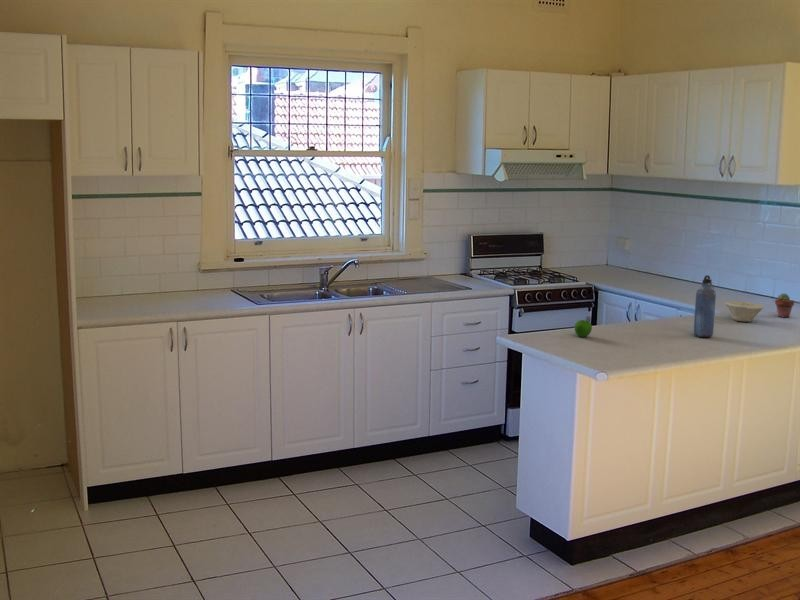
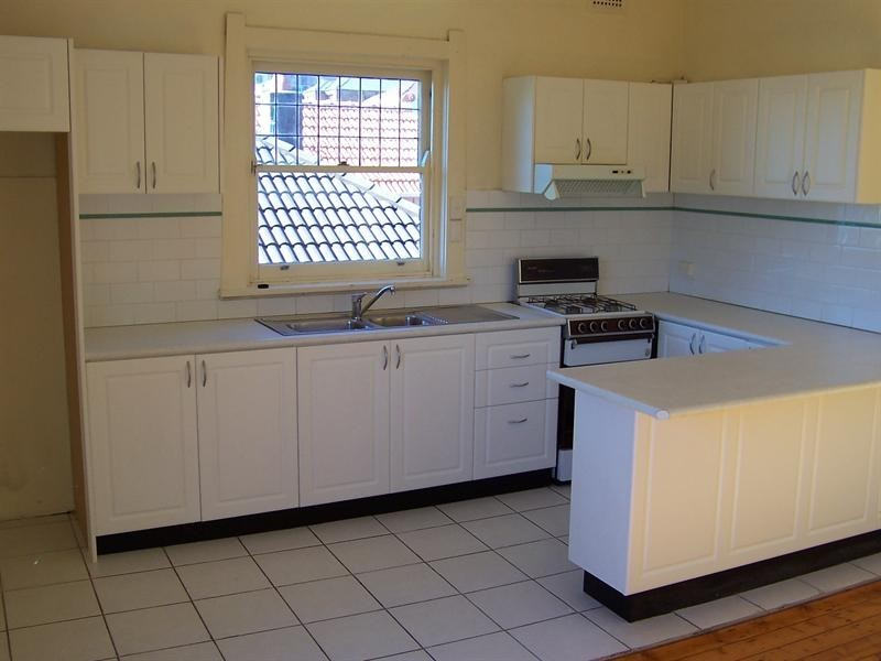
- potted succulent (784, 304)
- water bottle (705, 305)
- apple (582, 328)
- bowl (744, 311)
